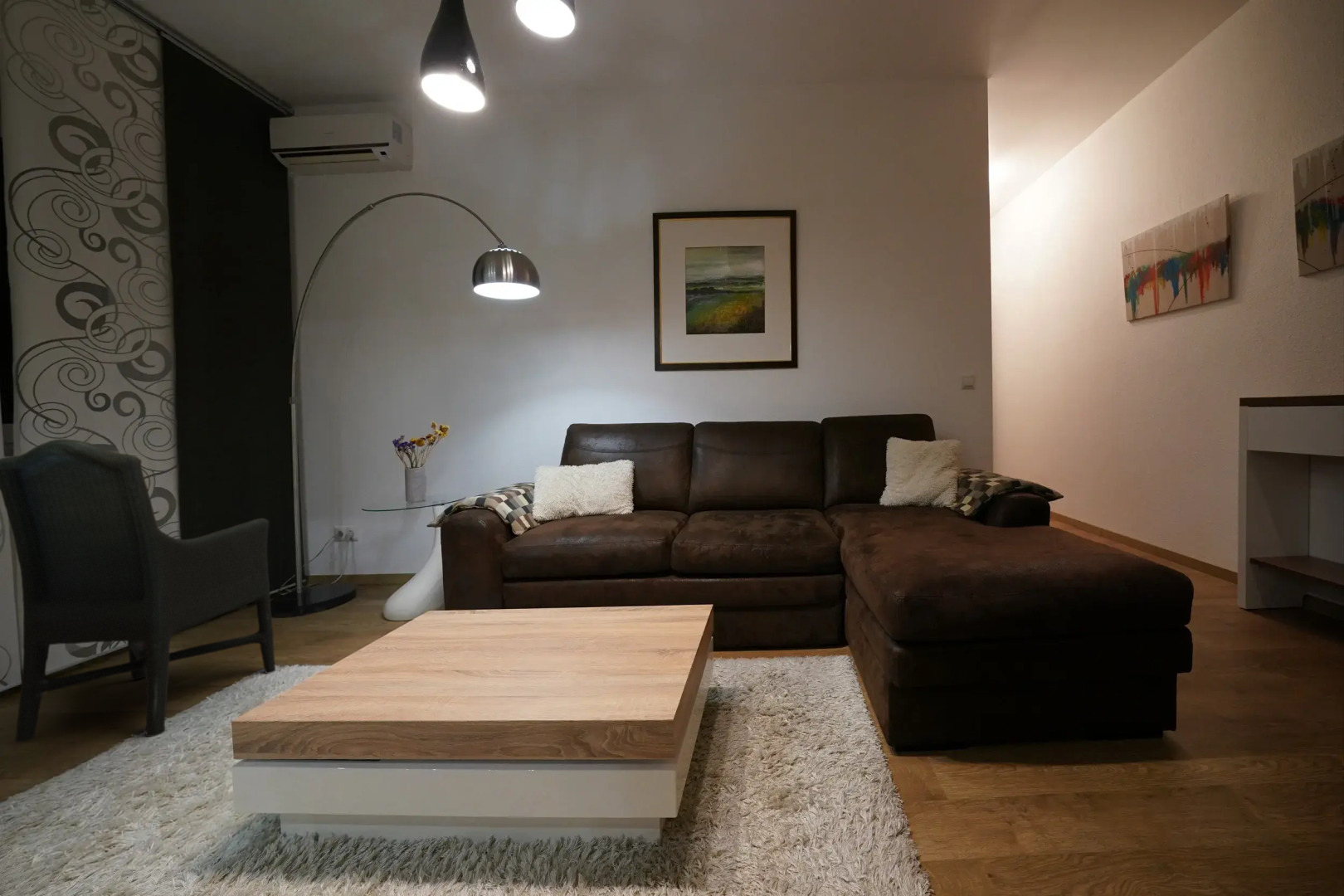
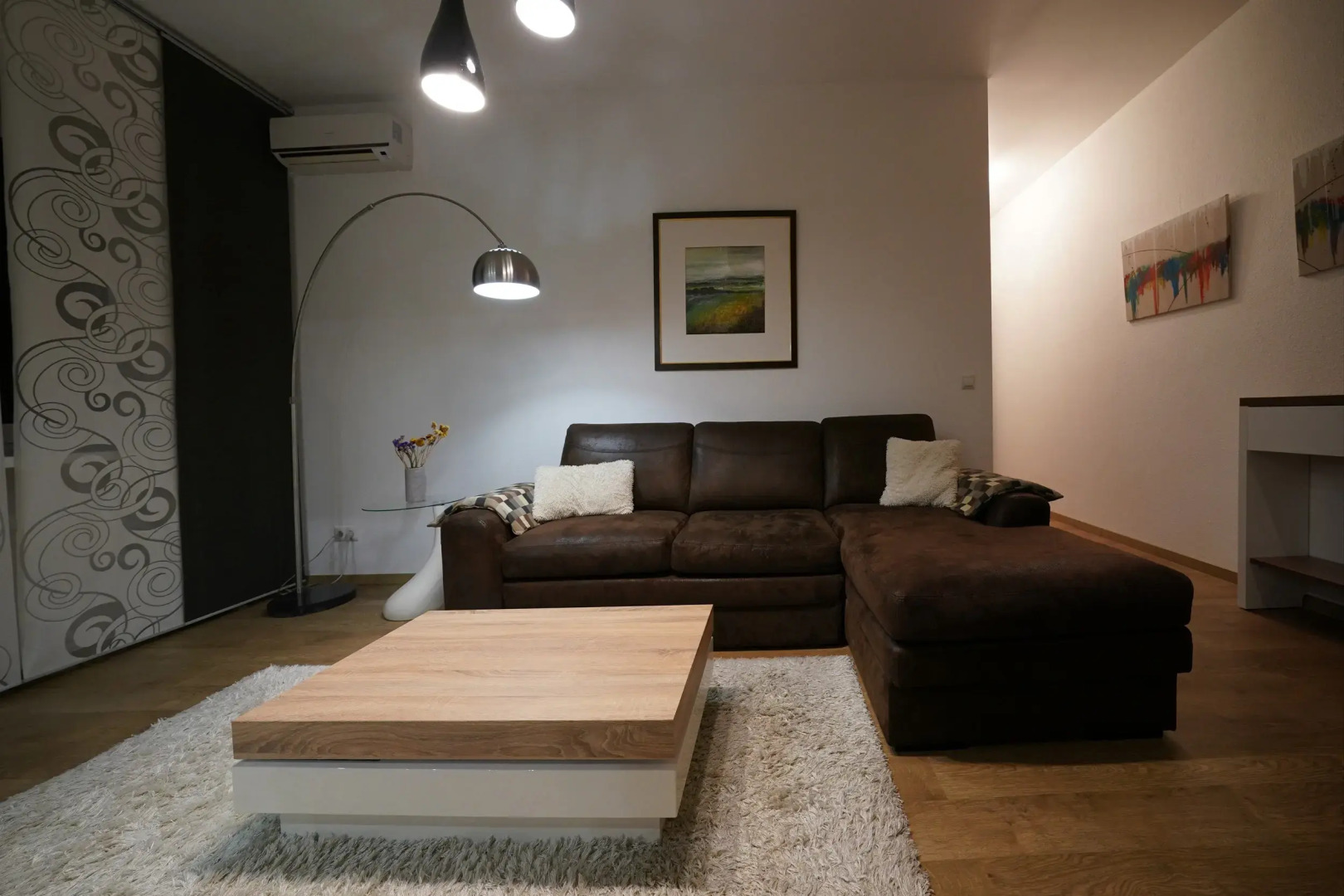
- chair (140, 572)
